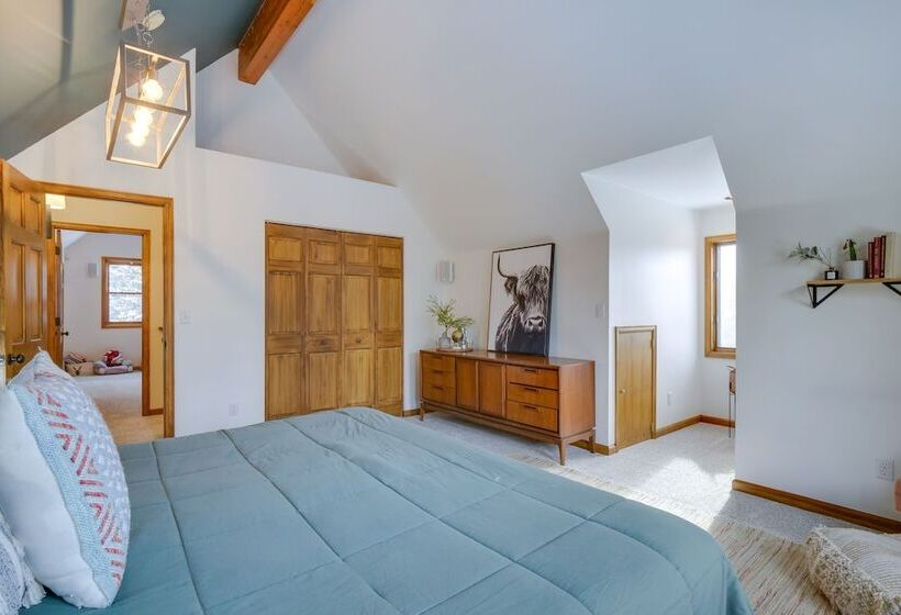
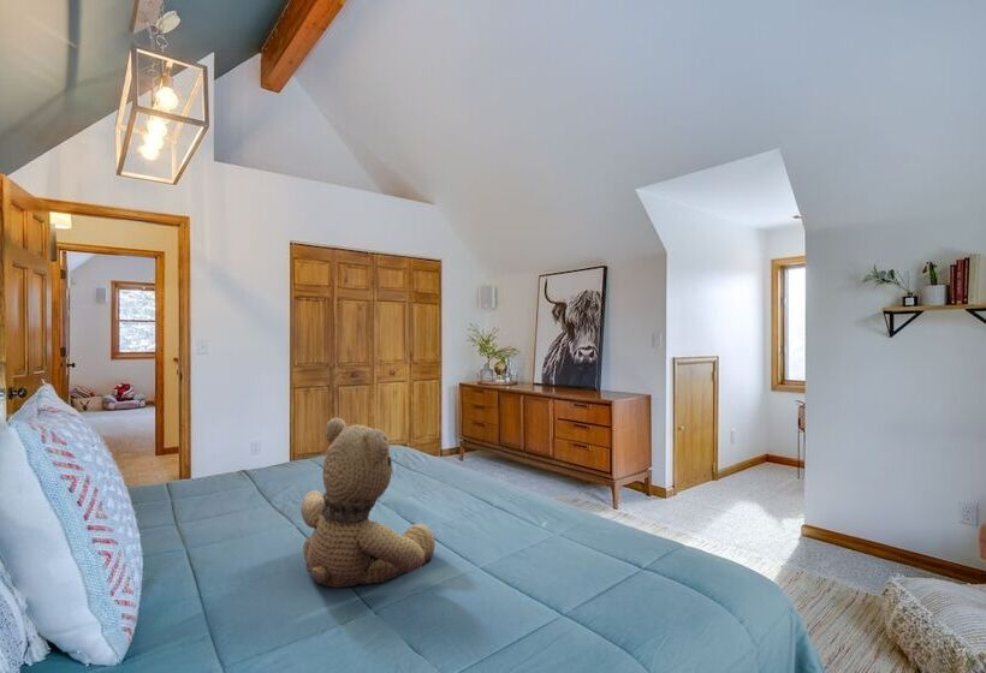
+ teddy bear (362, 490)
